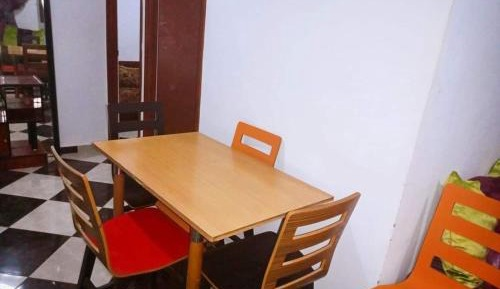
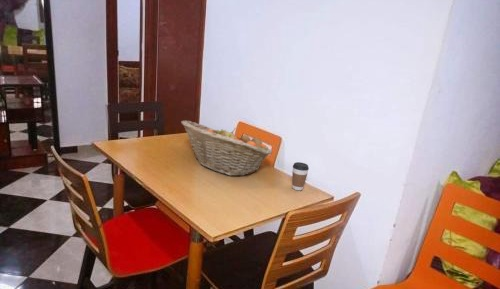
+ coffee cup (299, 176)
+ fruit basket (225, 144)
